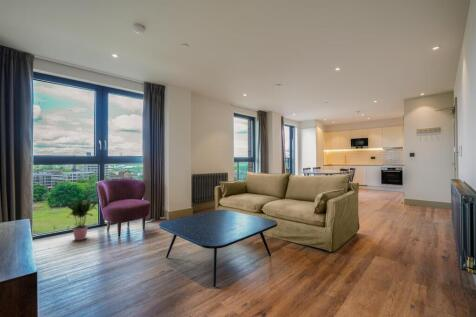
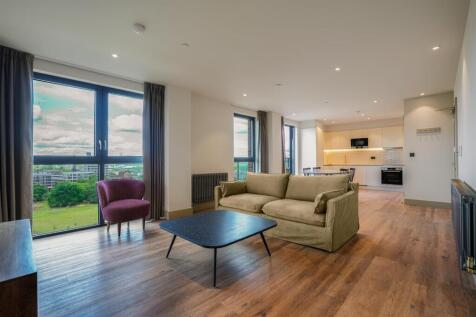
- potted plant (82, 217)
